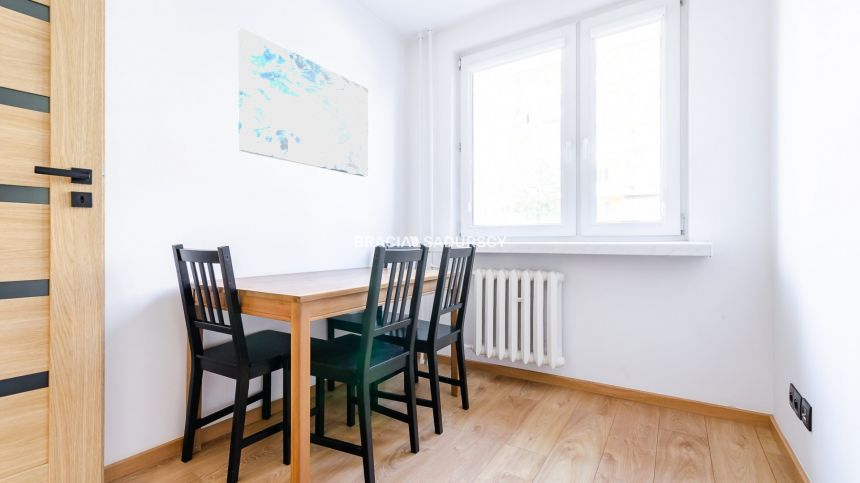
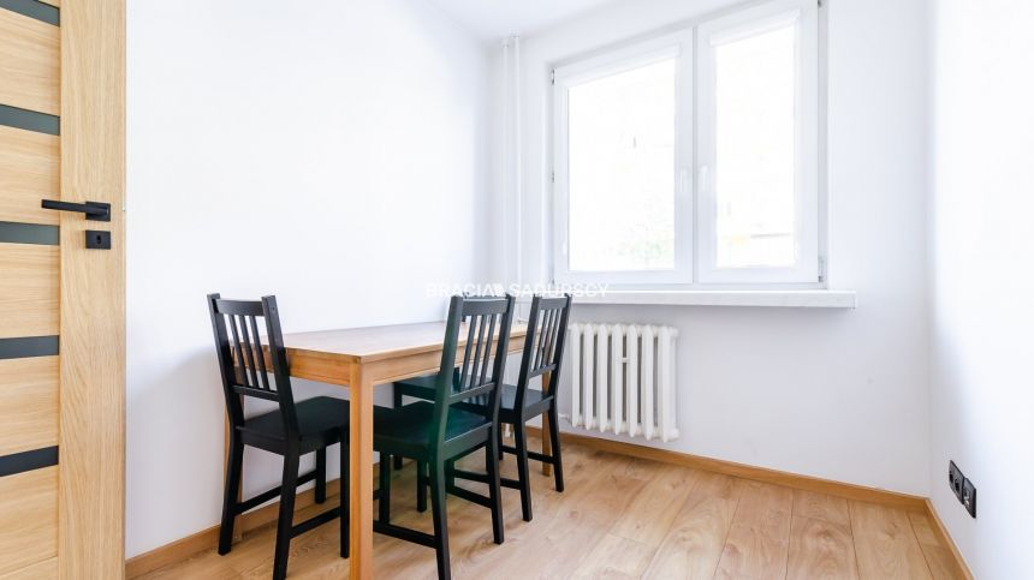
- wall art (313, 115)
